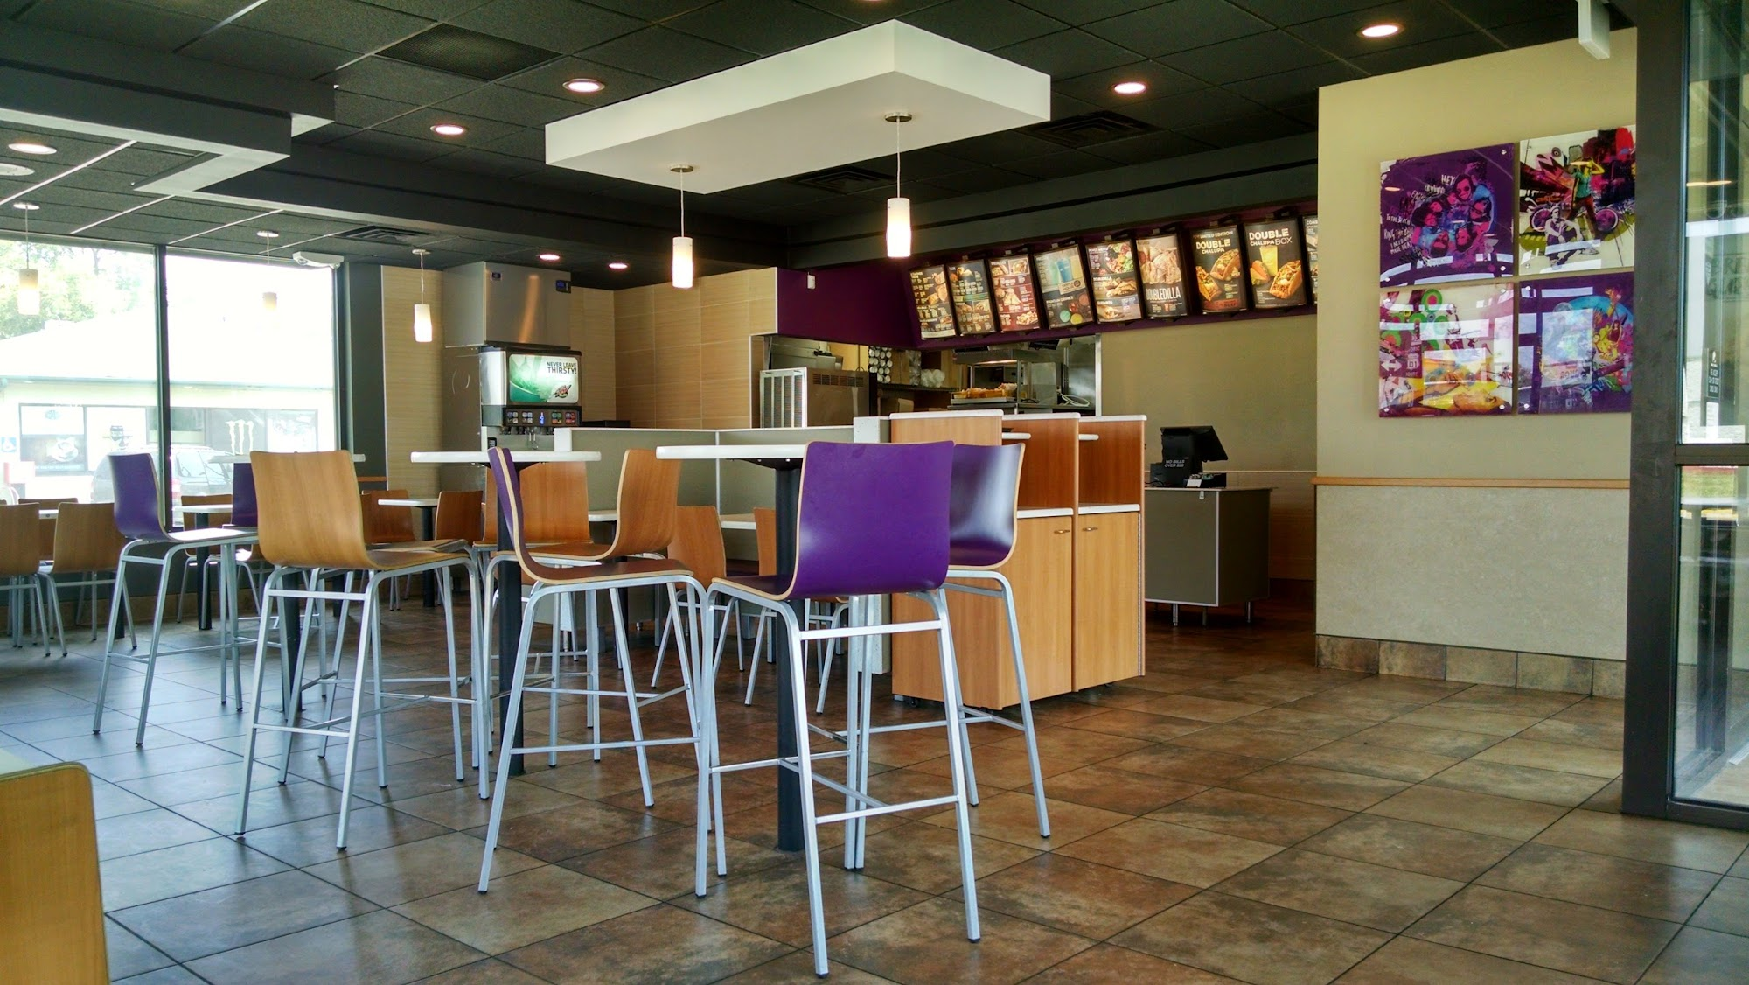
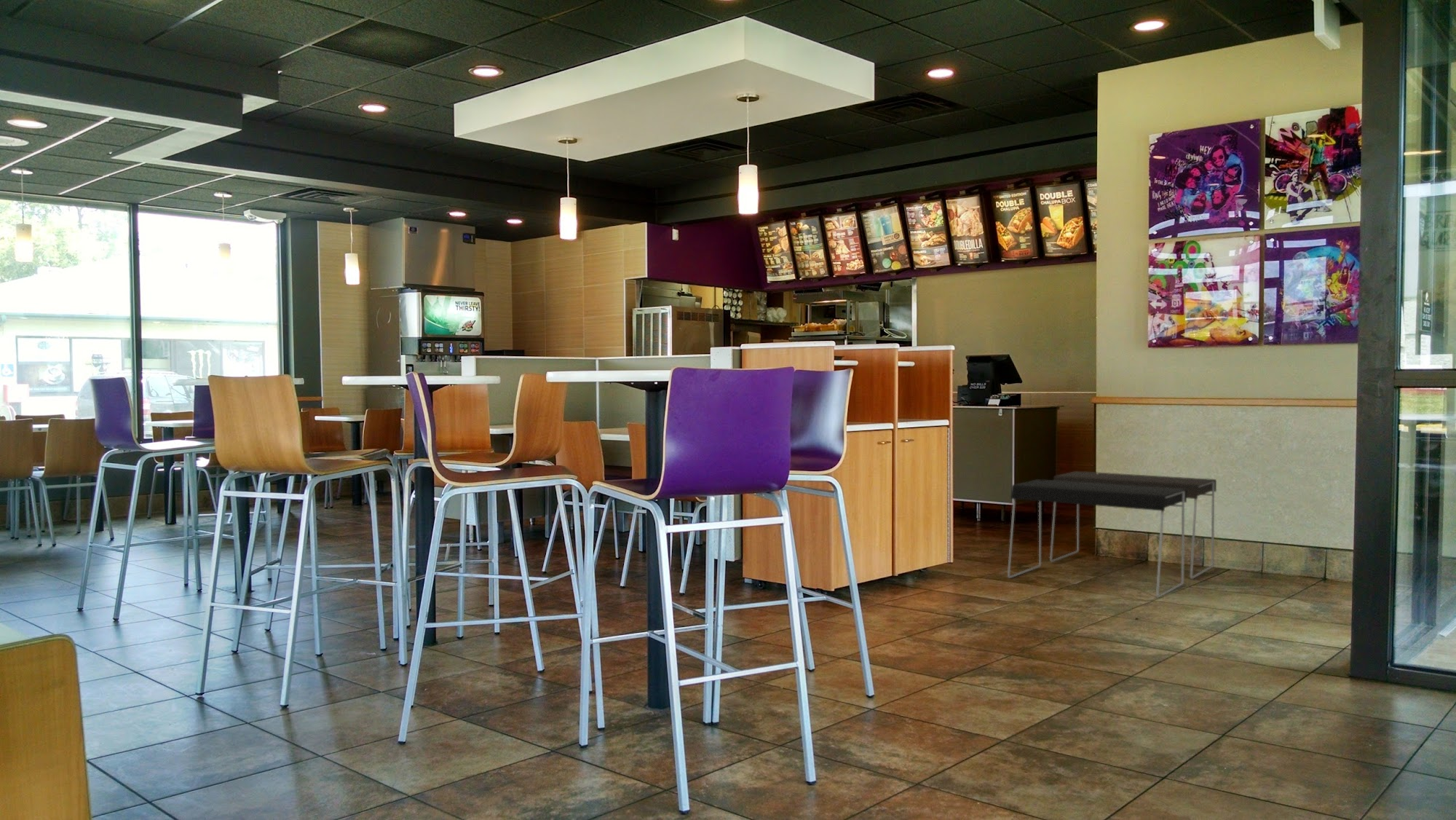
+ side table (1116, 507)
